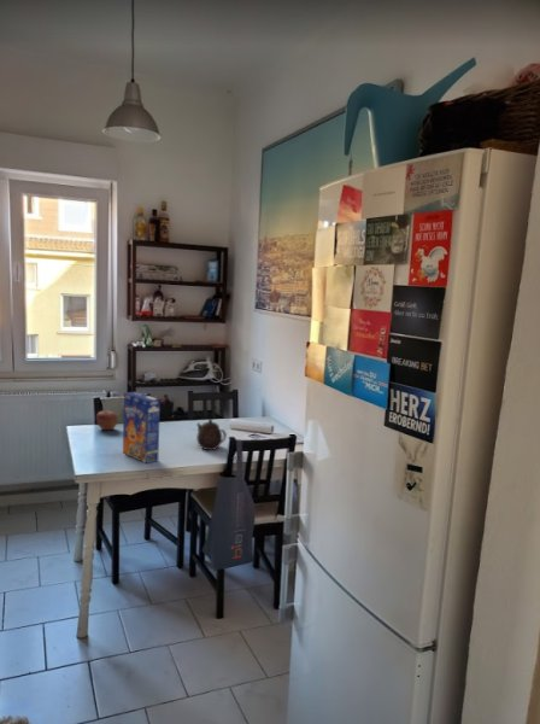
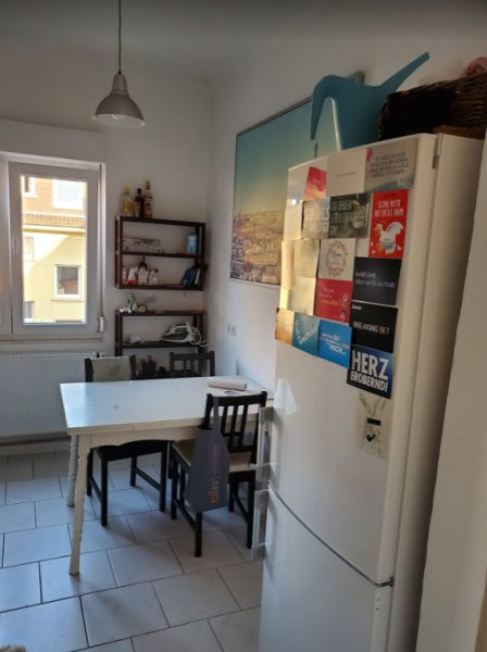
- apple (106, 420)
- cereal box (141, 426)
- teapot (210, 433)
